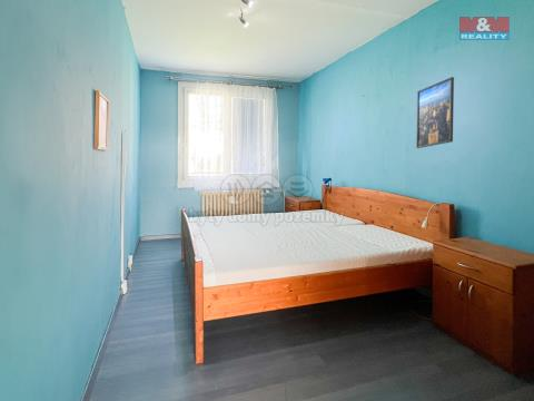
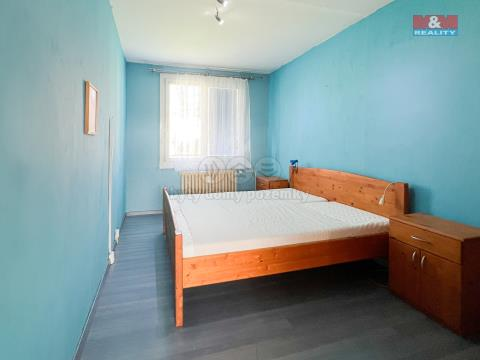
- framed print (434, 115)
